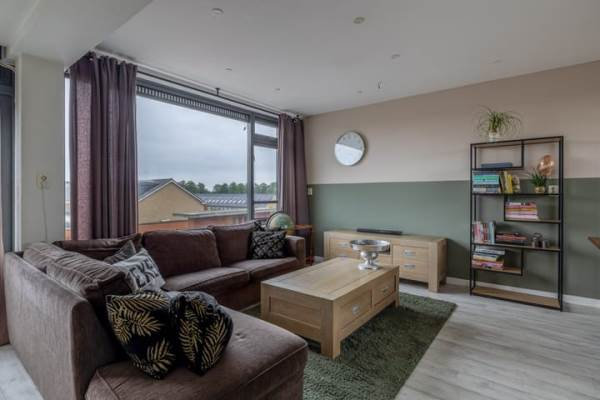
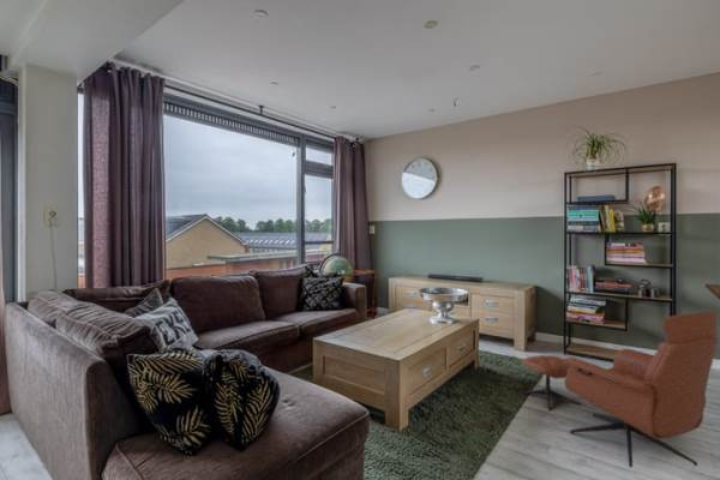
+ armchair (596, 365)
